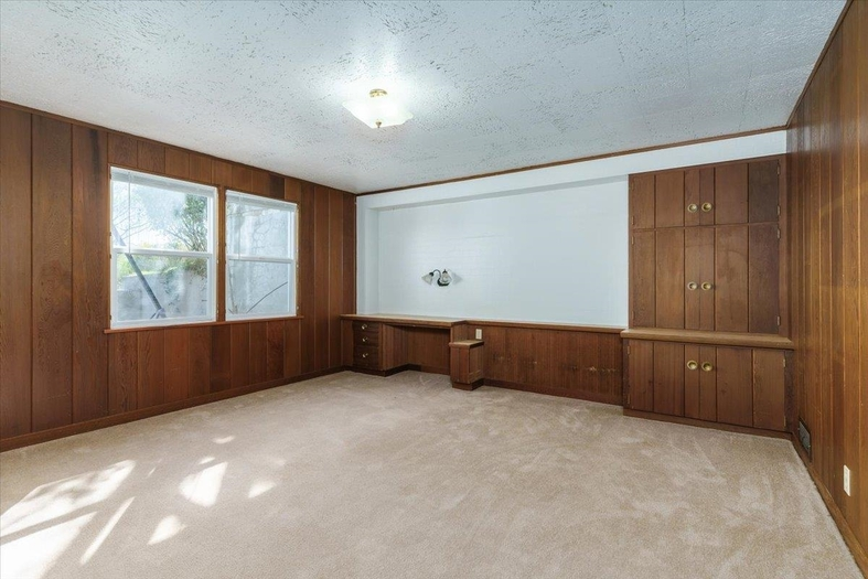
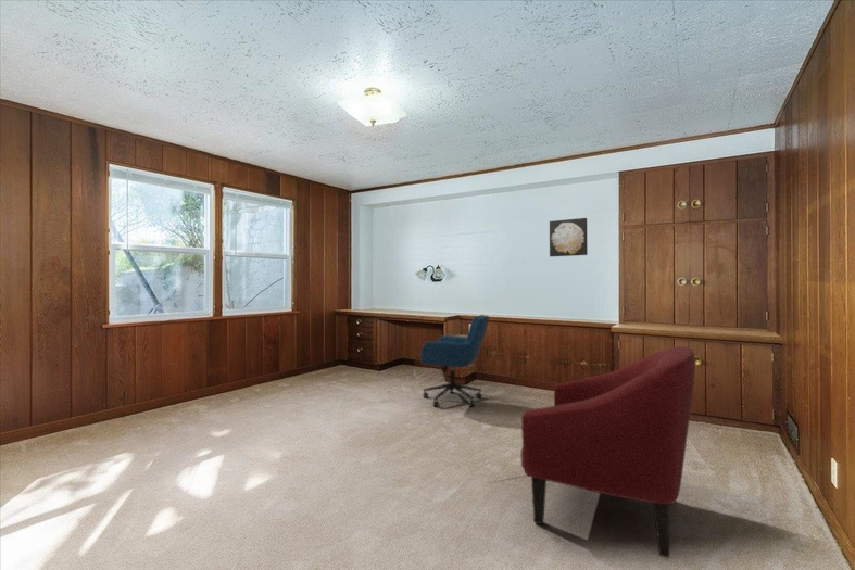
+ office chair (454, 357)
+ wall art (567, 238)
+ armchair (607, 427)
